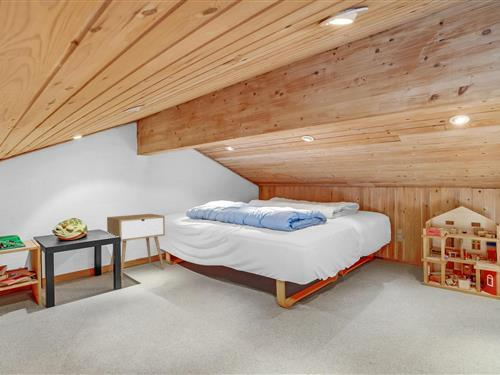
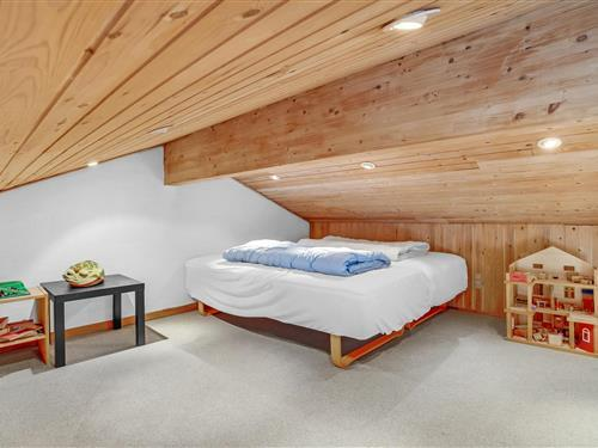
- nightstand (135, 239)
